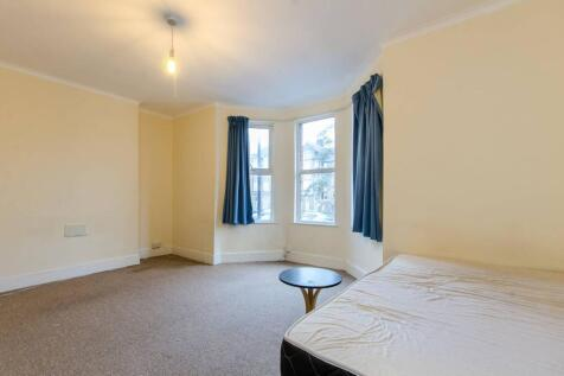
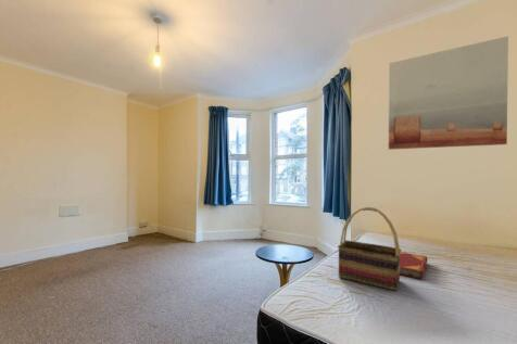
+ woven basket (368, 243)
+ hardback book (404, 263)
+ wall art (441, 99)
